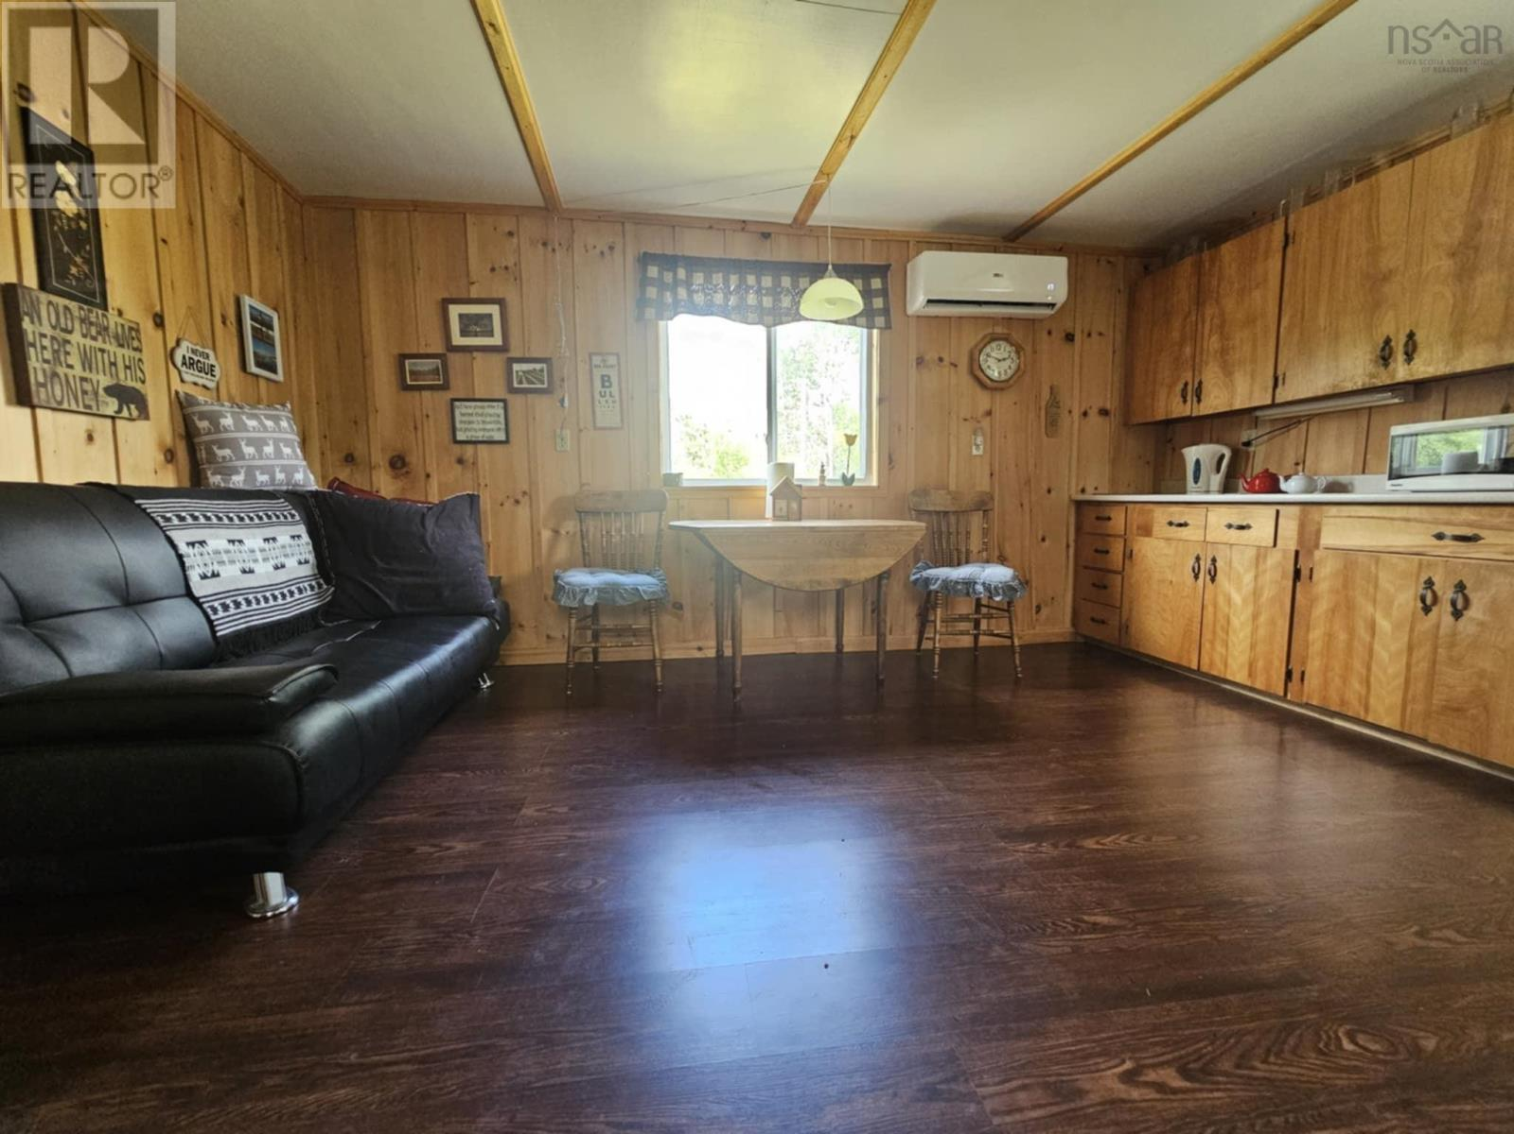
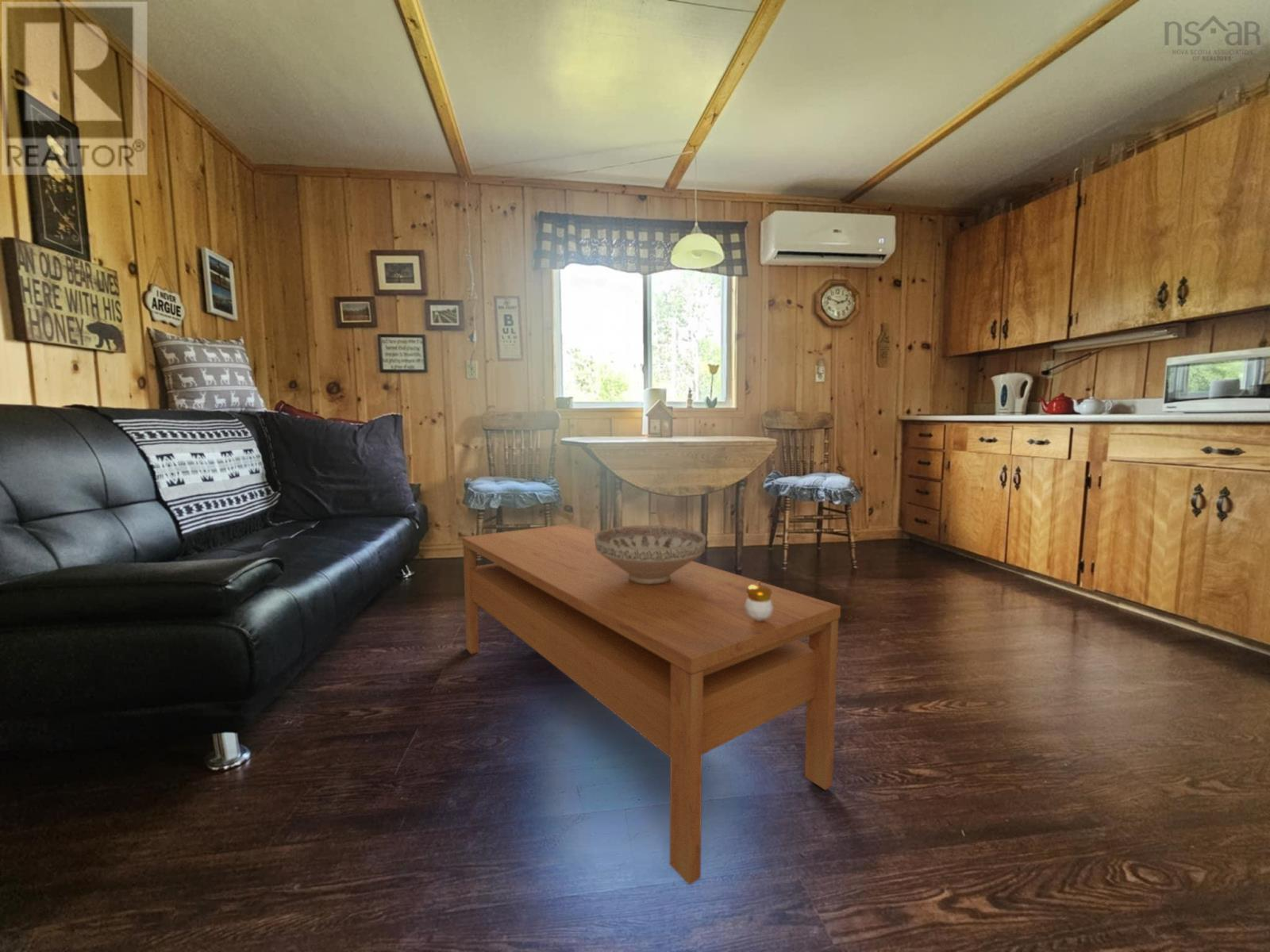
+ coffee table (606, 633)
+ candle (759, 600)
+ decorative bowl (650, 556)
